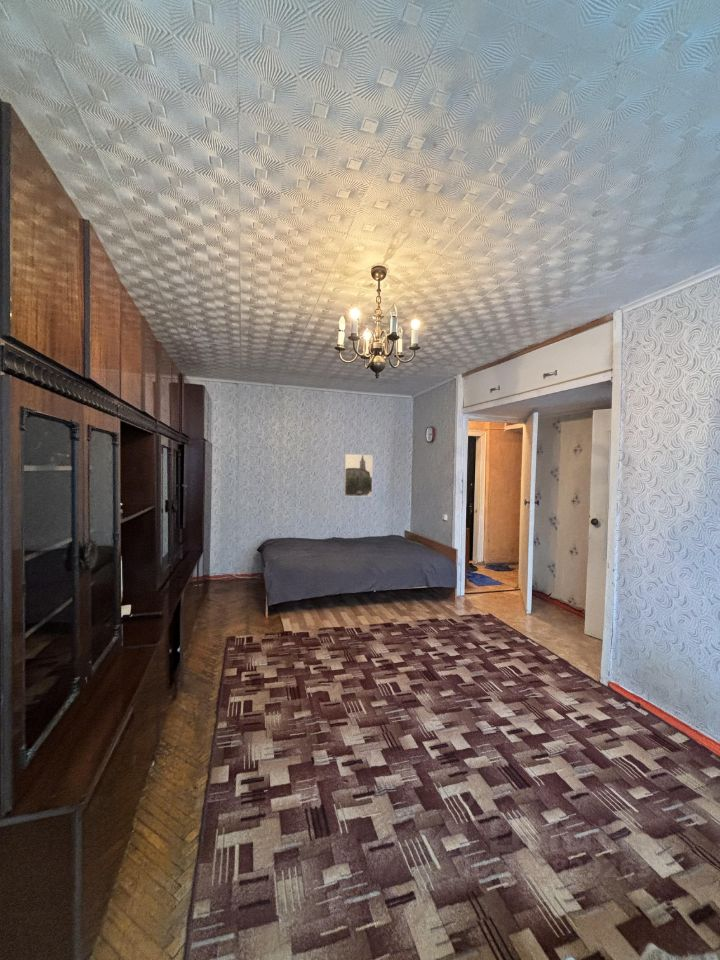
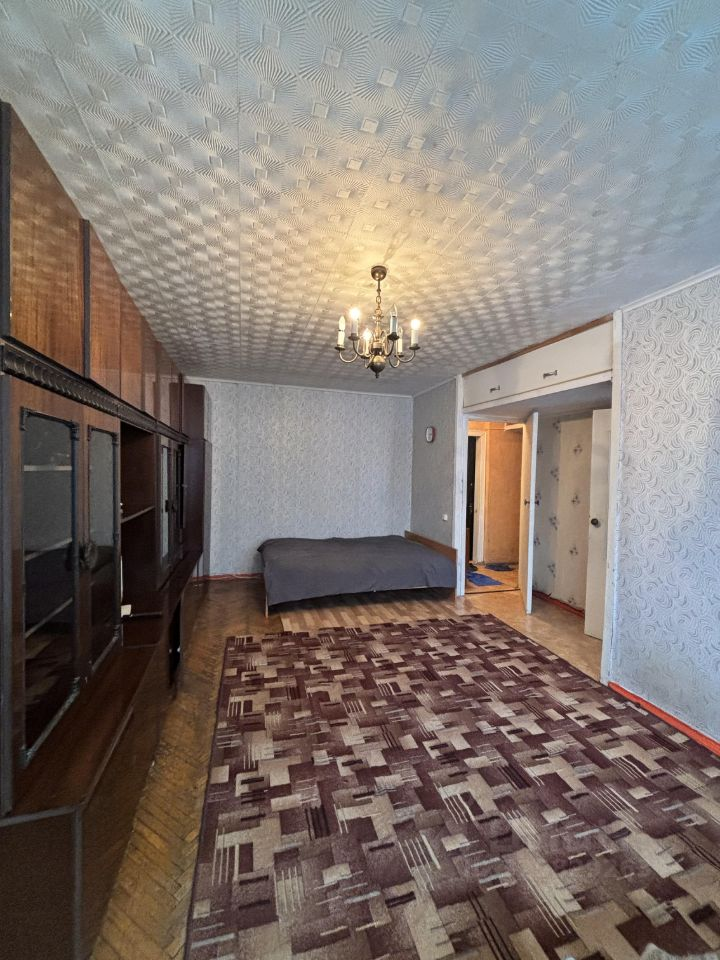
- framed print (358, 475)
